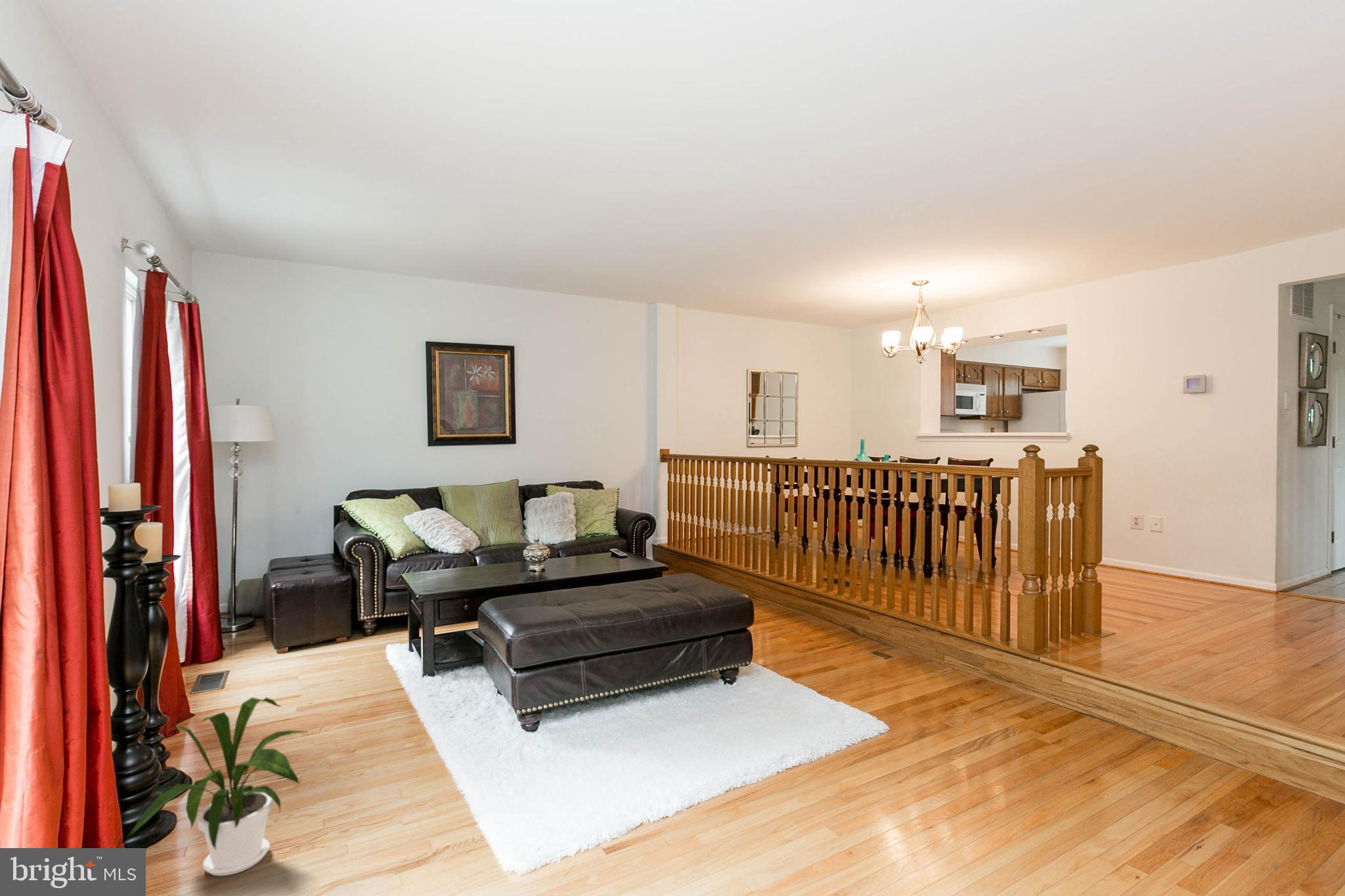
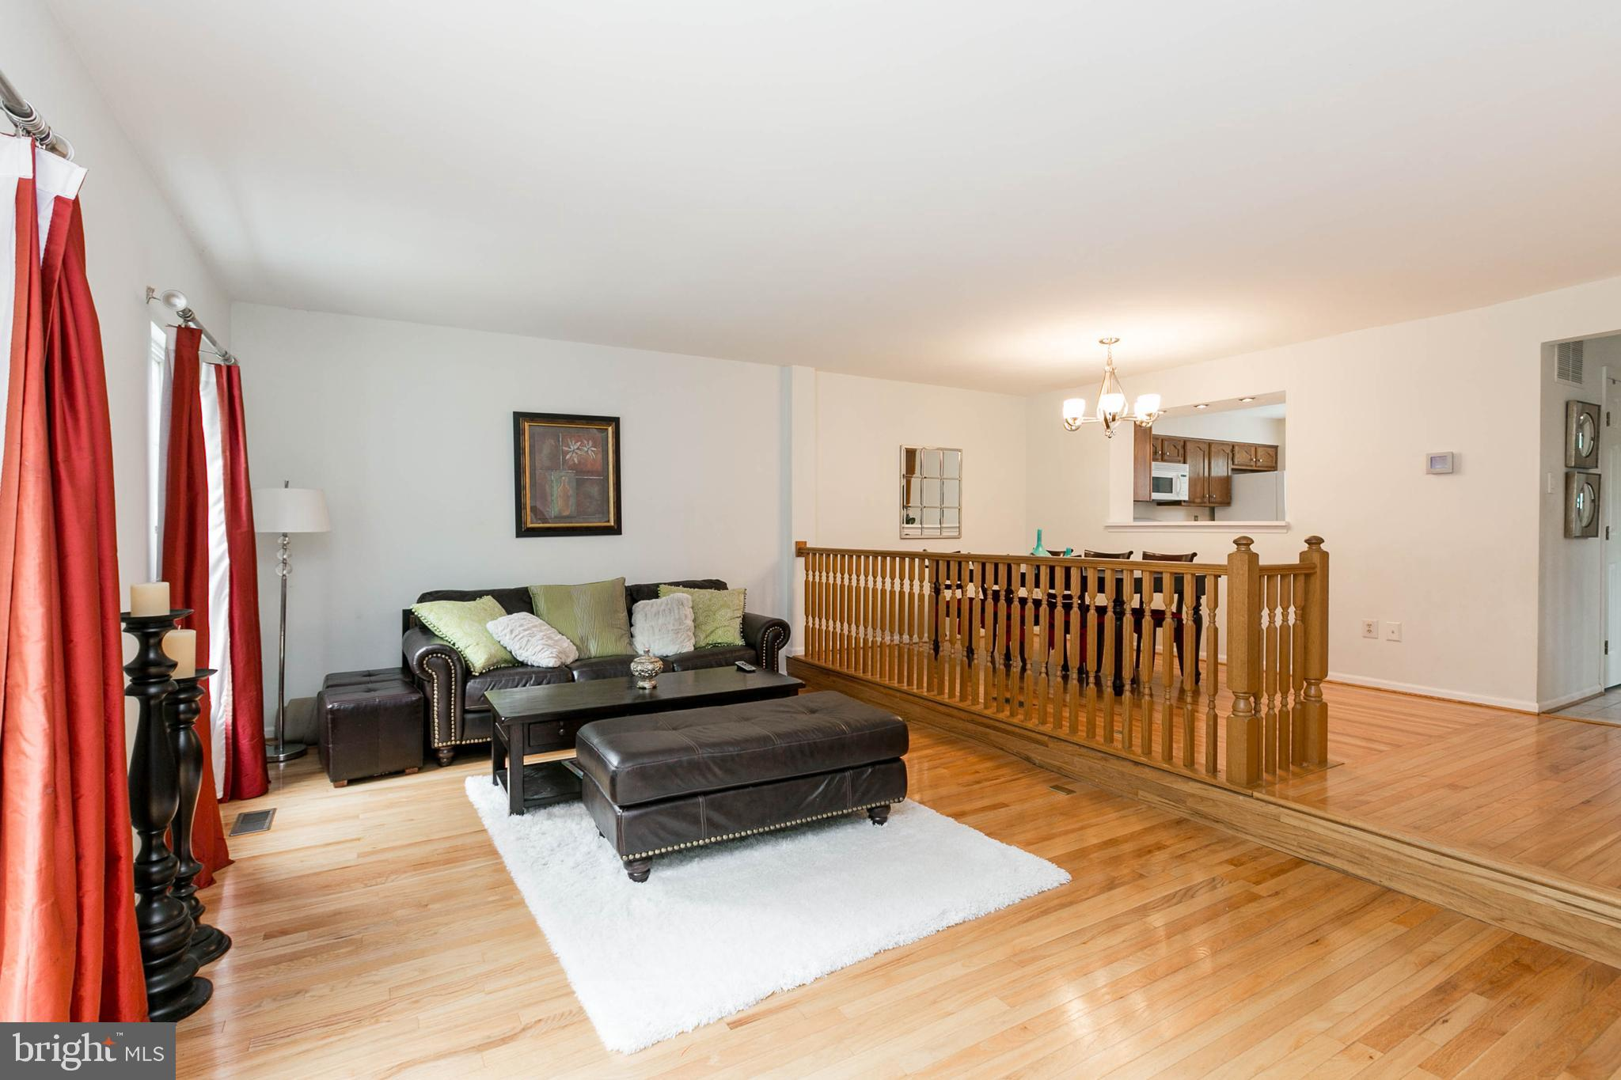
- house plant (235, 780)
